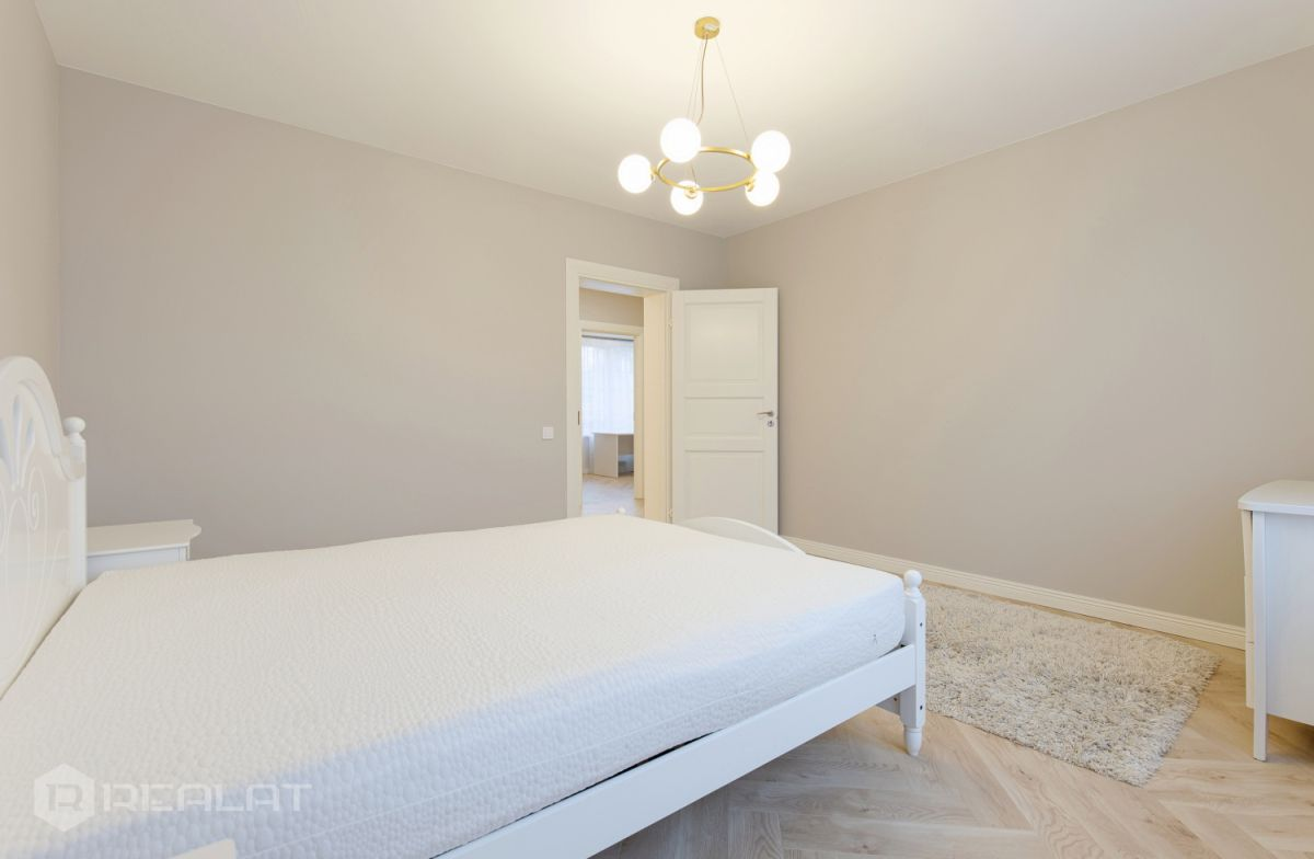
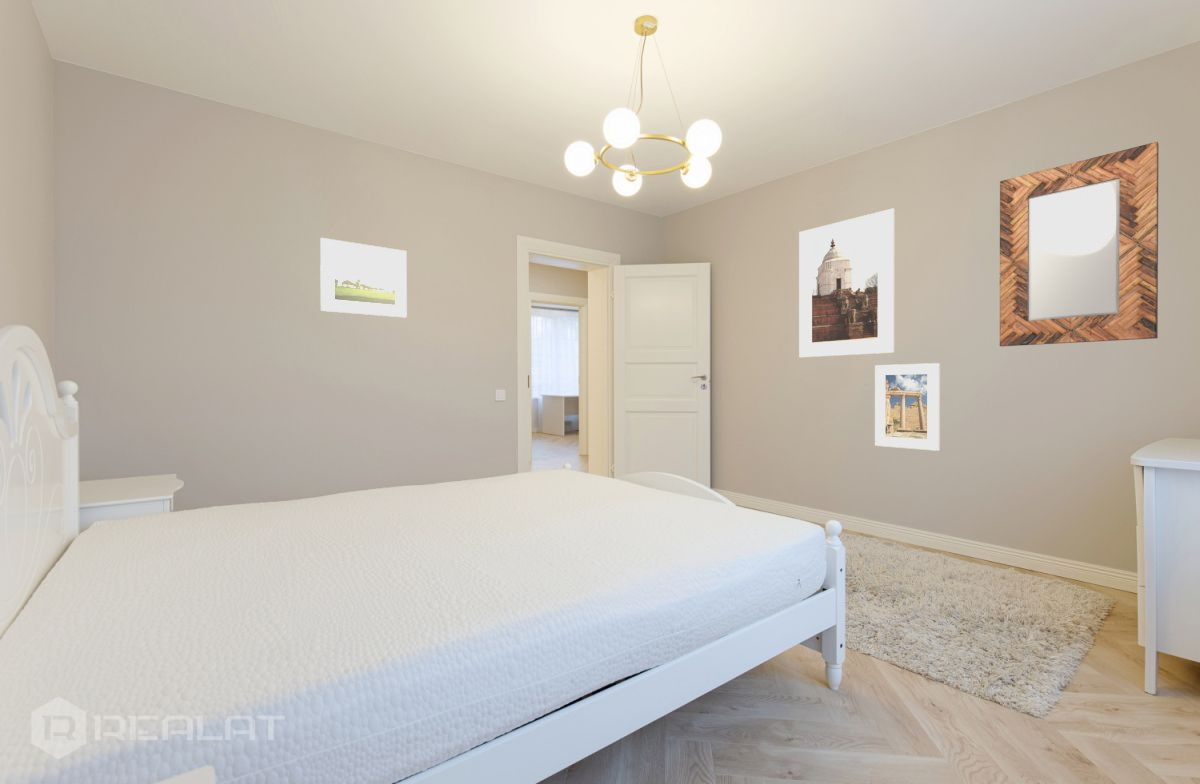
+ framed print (843, 288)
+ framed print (365, 279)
+ home mirror (1072, 253)
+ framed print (906, 406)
